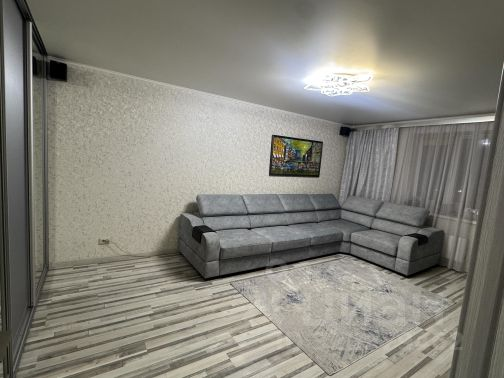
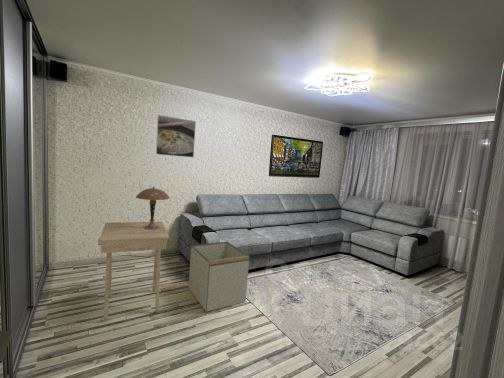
+ storage bin (217, 272)
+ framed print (176, 137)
+ side table (128, 251)
+ table lamp (152, 207)
